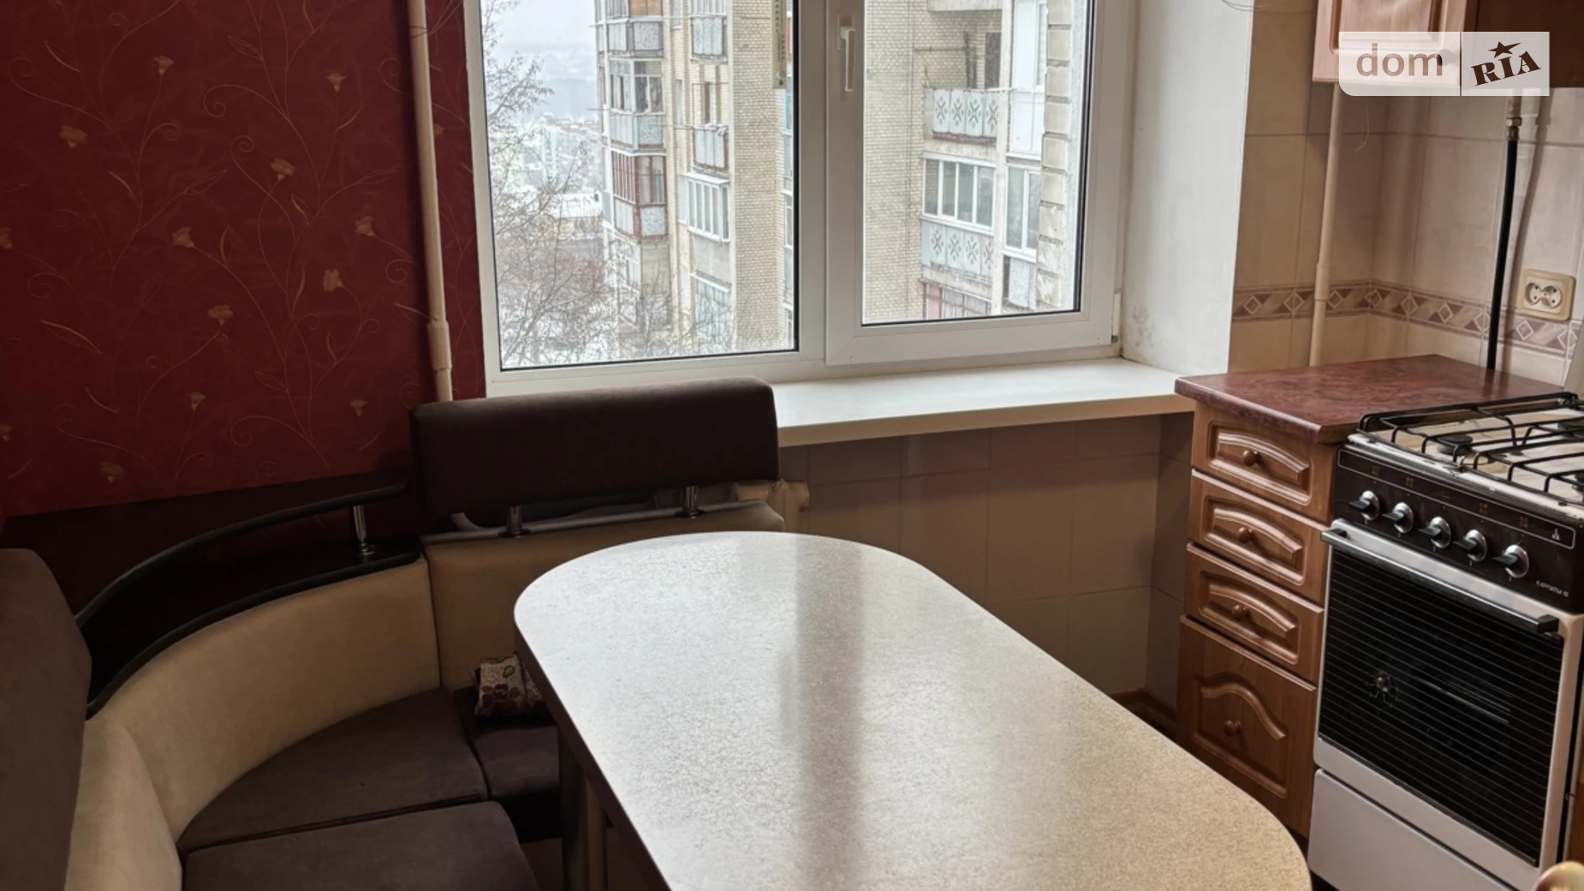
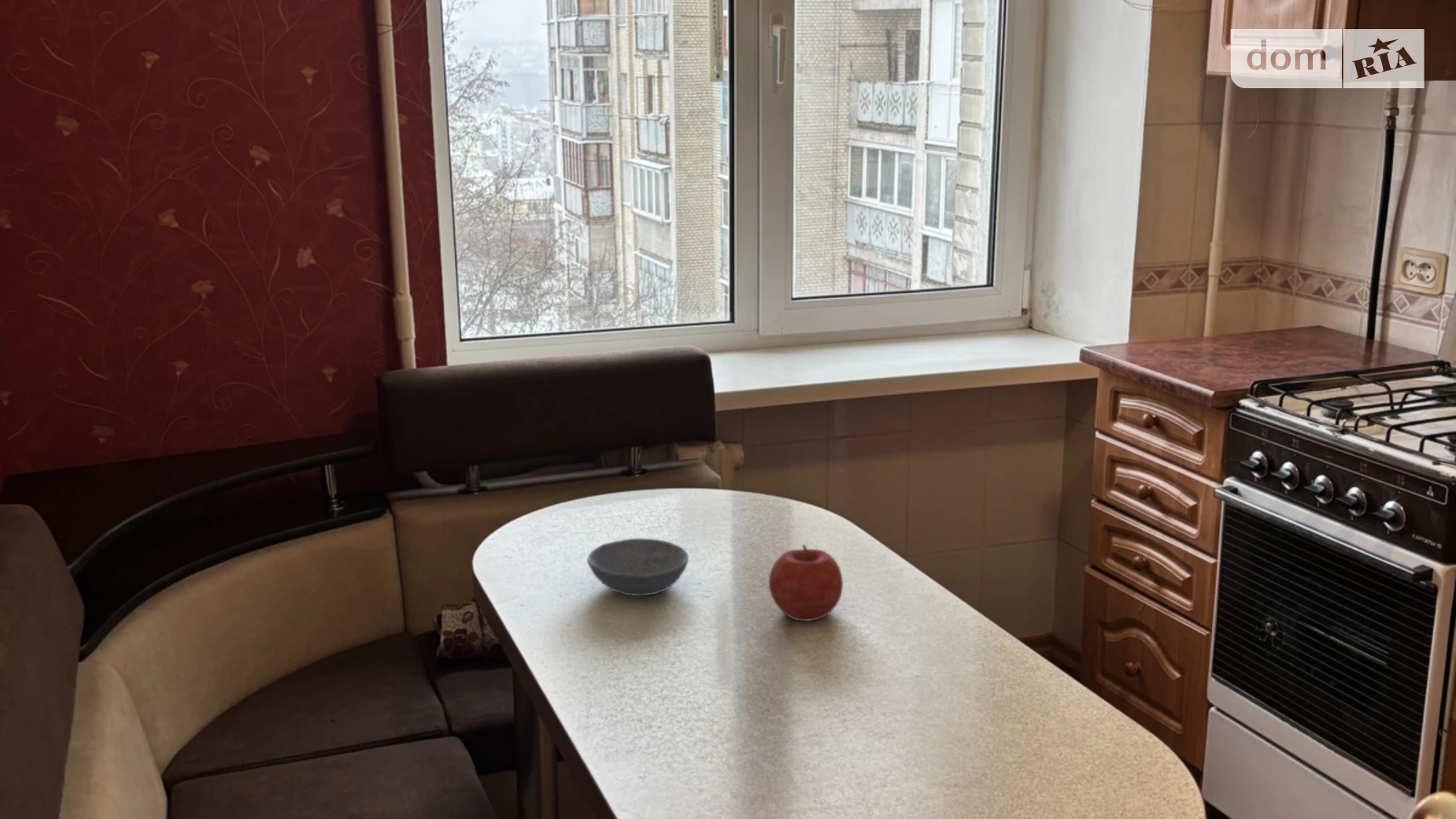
+ bowl (638, 571)
+ fruit (804, 578)
